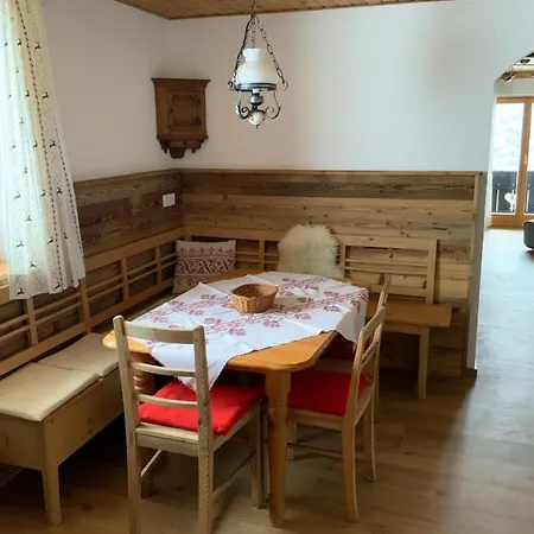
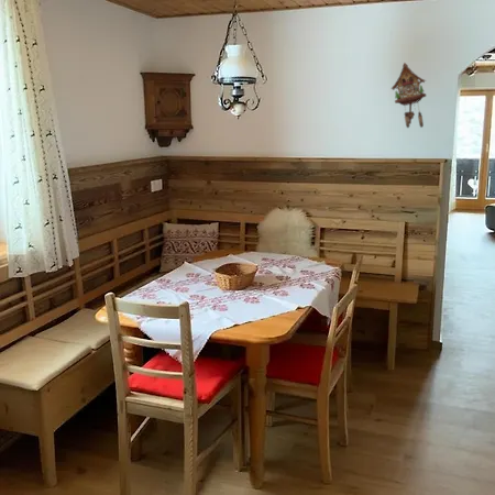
+ cuckoo clock (408, 95)
